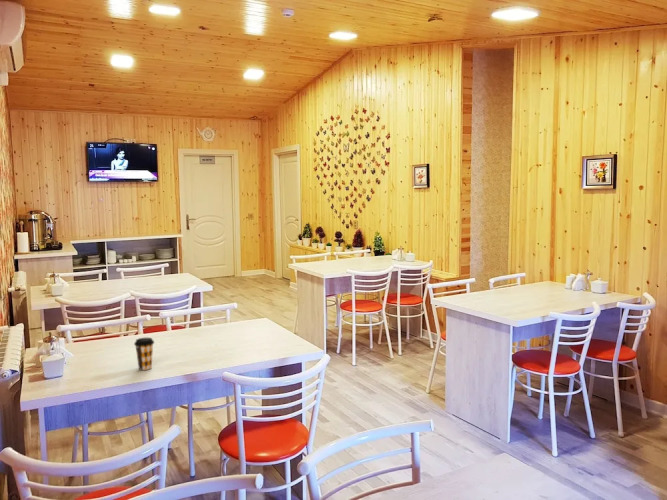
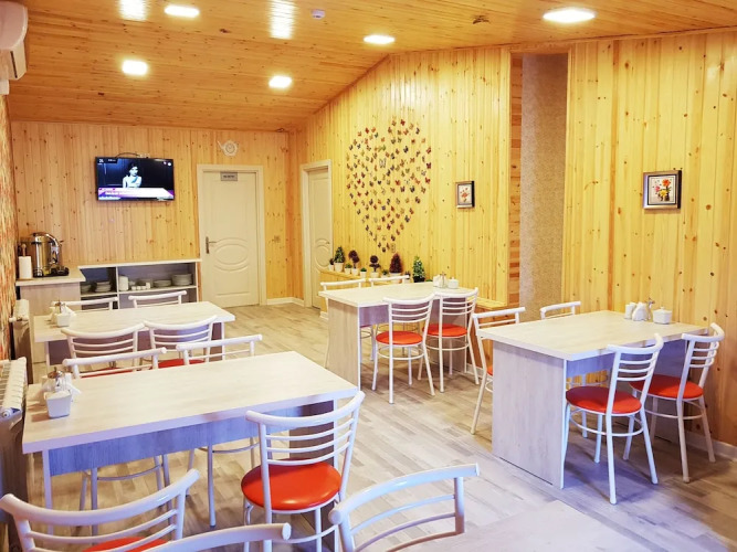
- coffee cup (144, 353)
